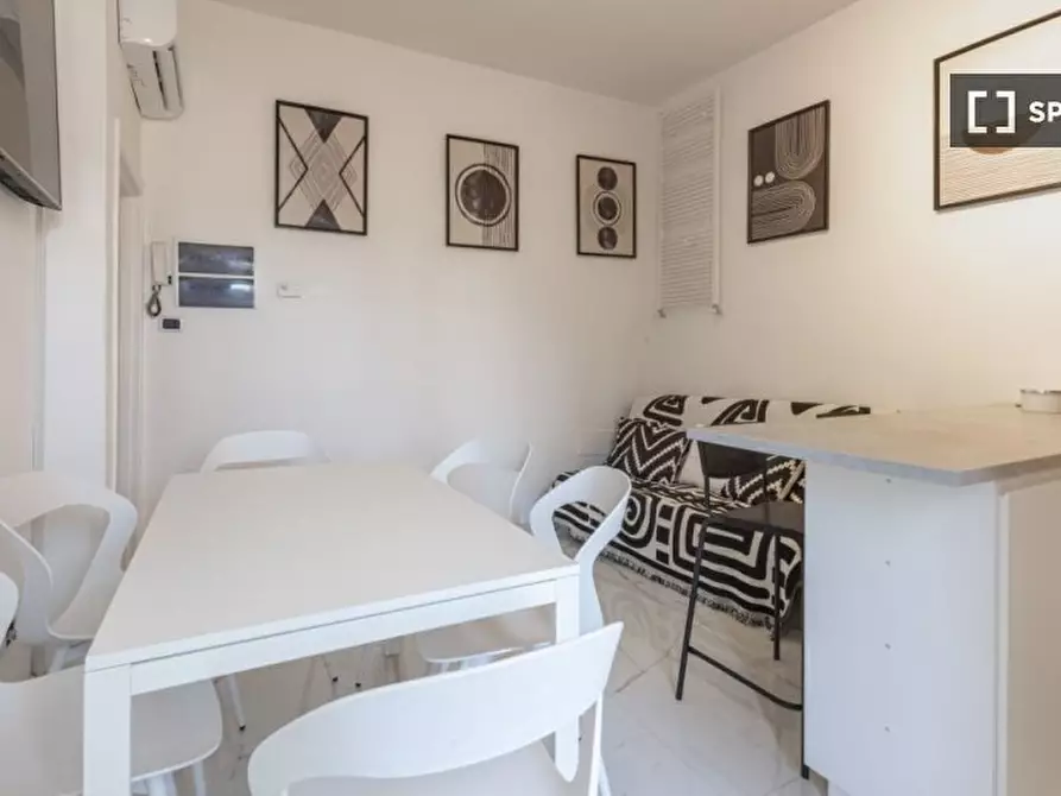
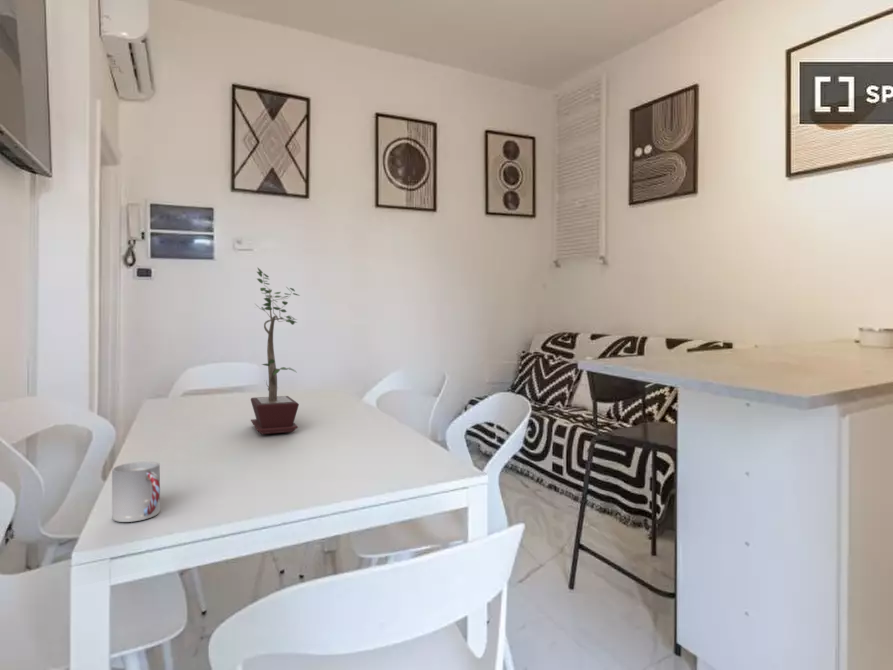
+ cup (141, 492)
+ potted plant (273, 348)
